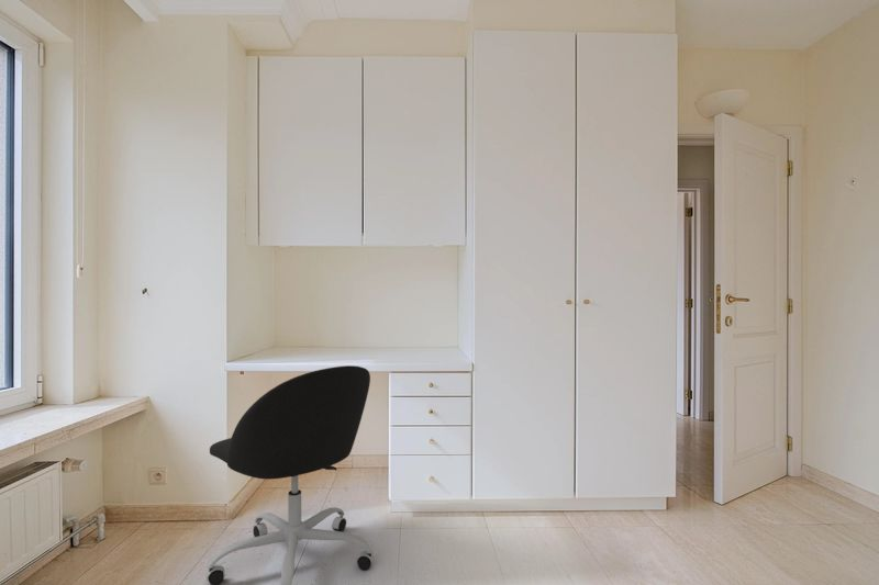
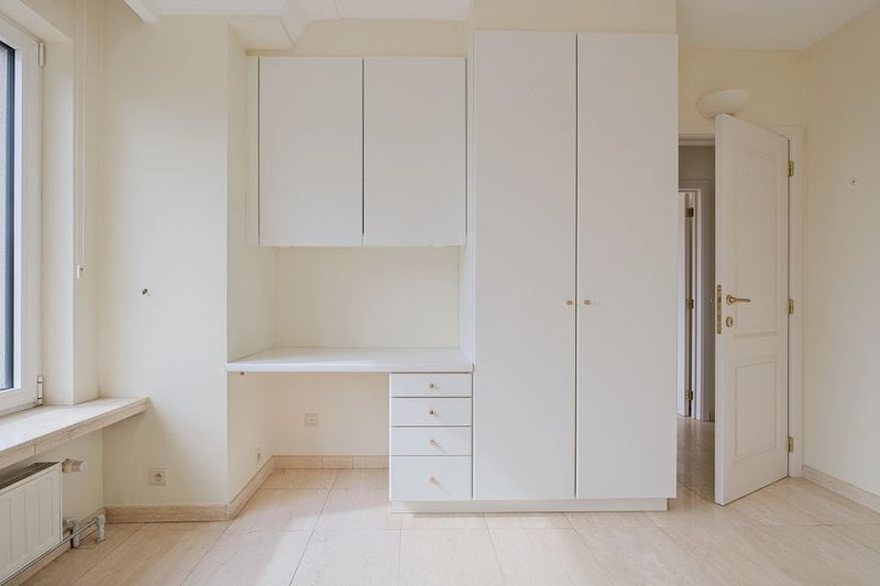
- office chair (292, 459)
